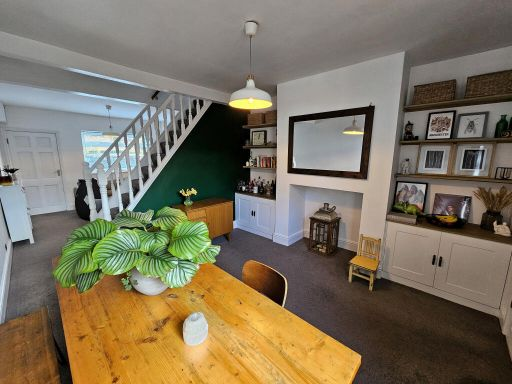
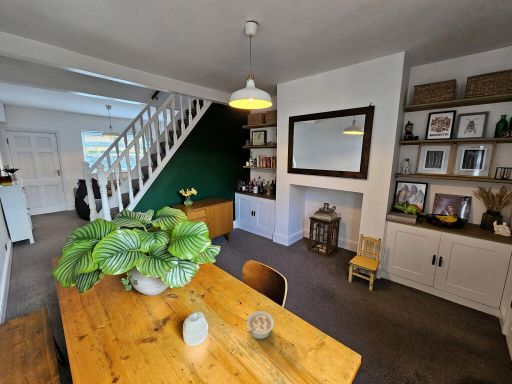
+ legume (260, 326)
